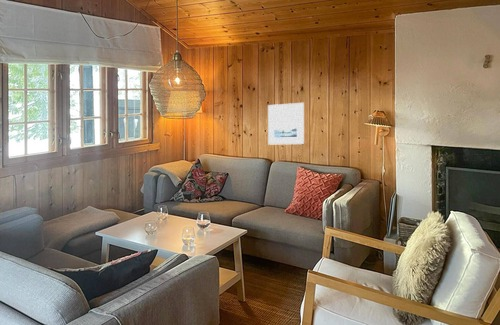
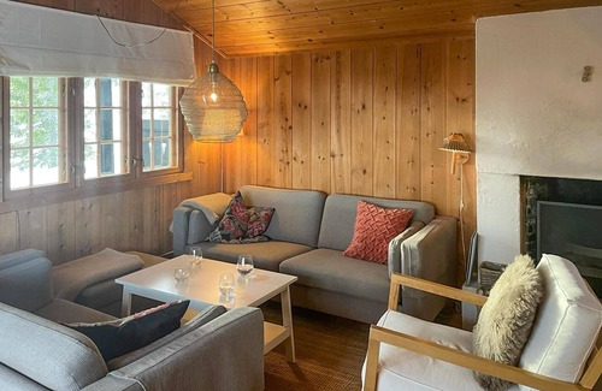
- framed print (285, 124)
